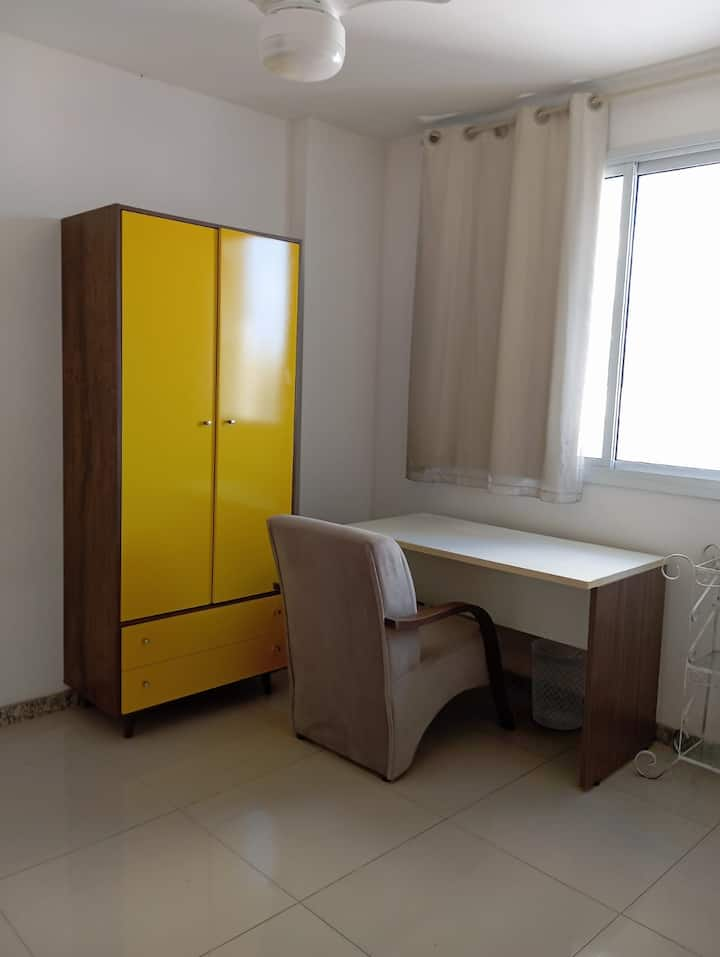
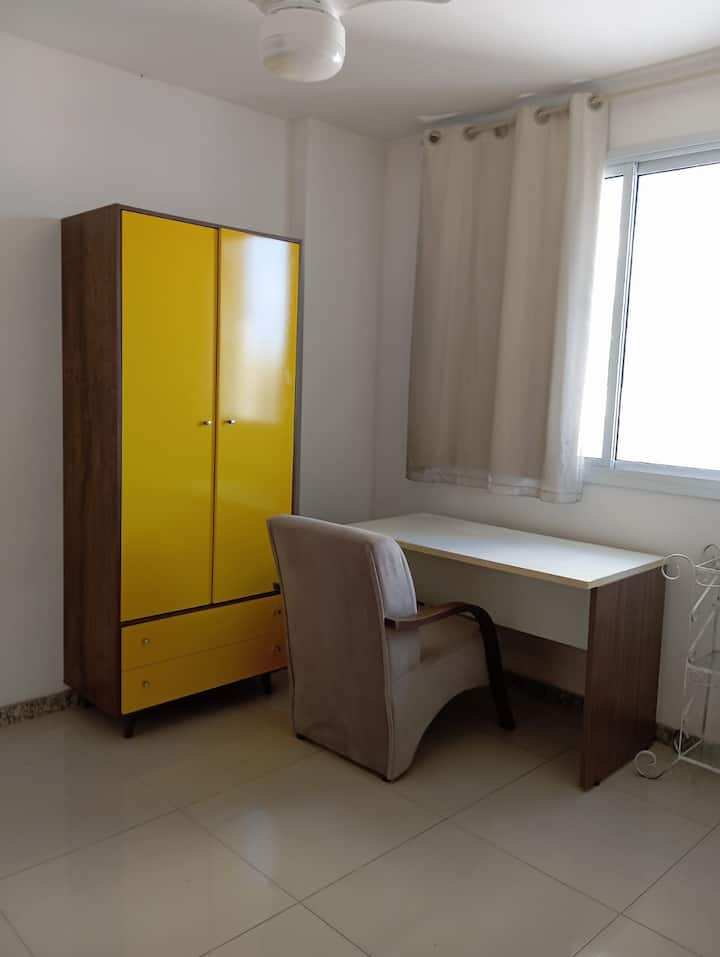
- wastebasket (560, 684)
